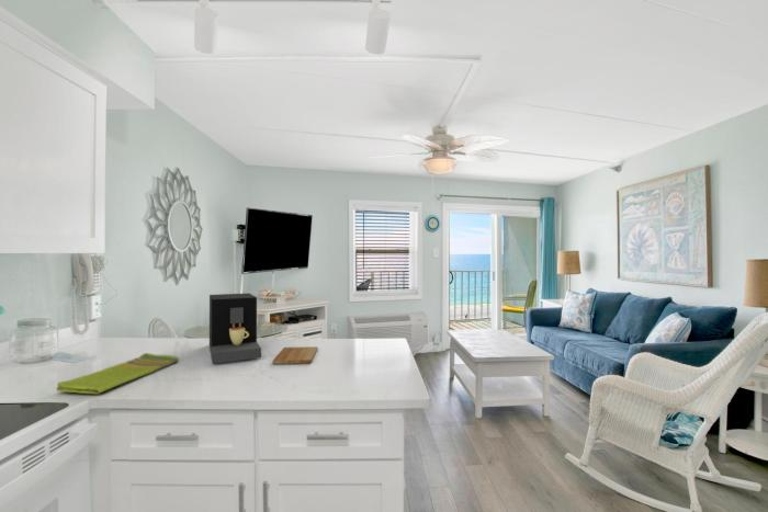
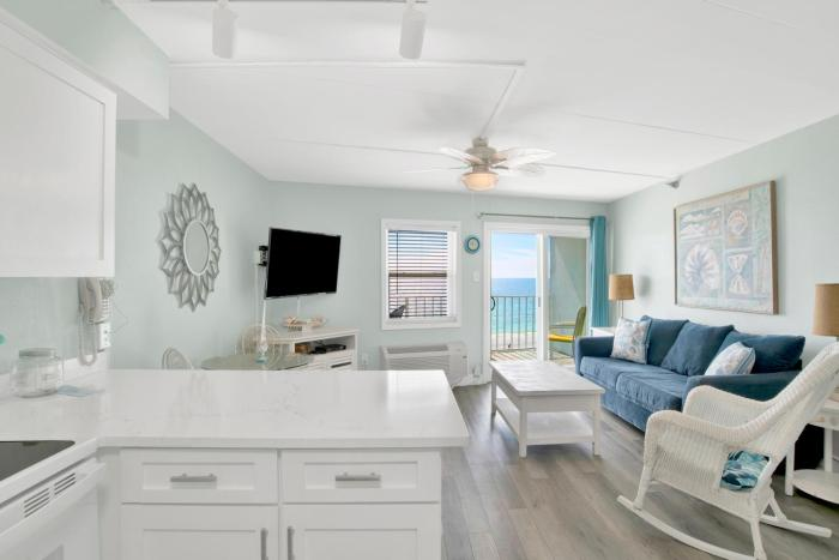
- cutting board (296, 354)
- dish towel (125, 371)
- coffee maker (233, 325)
